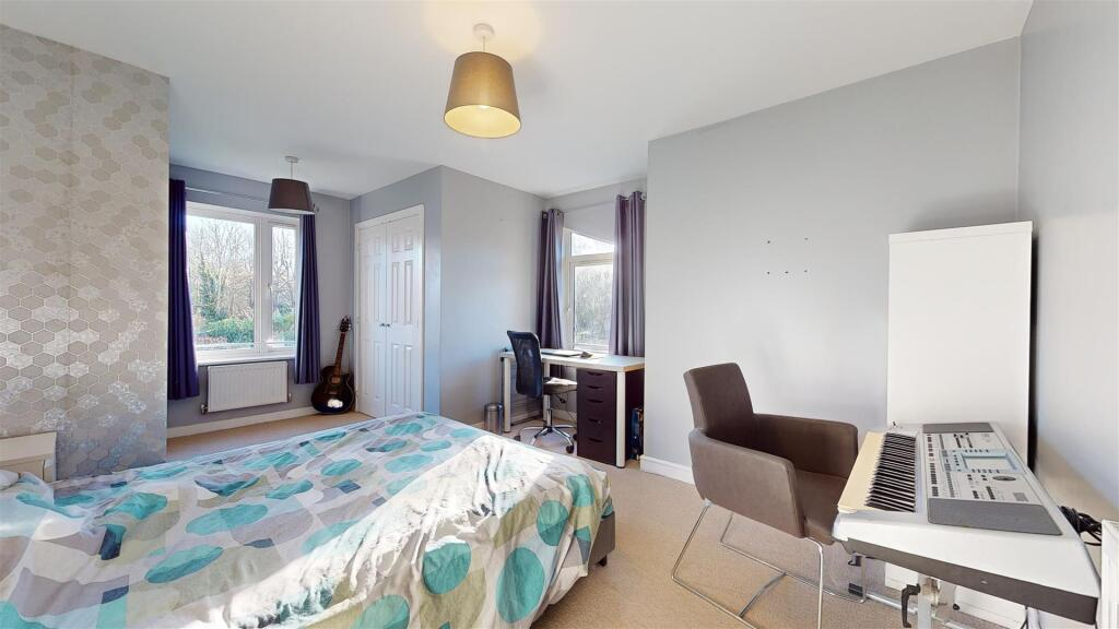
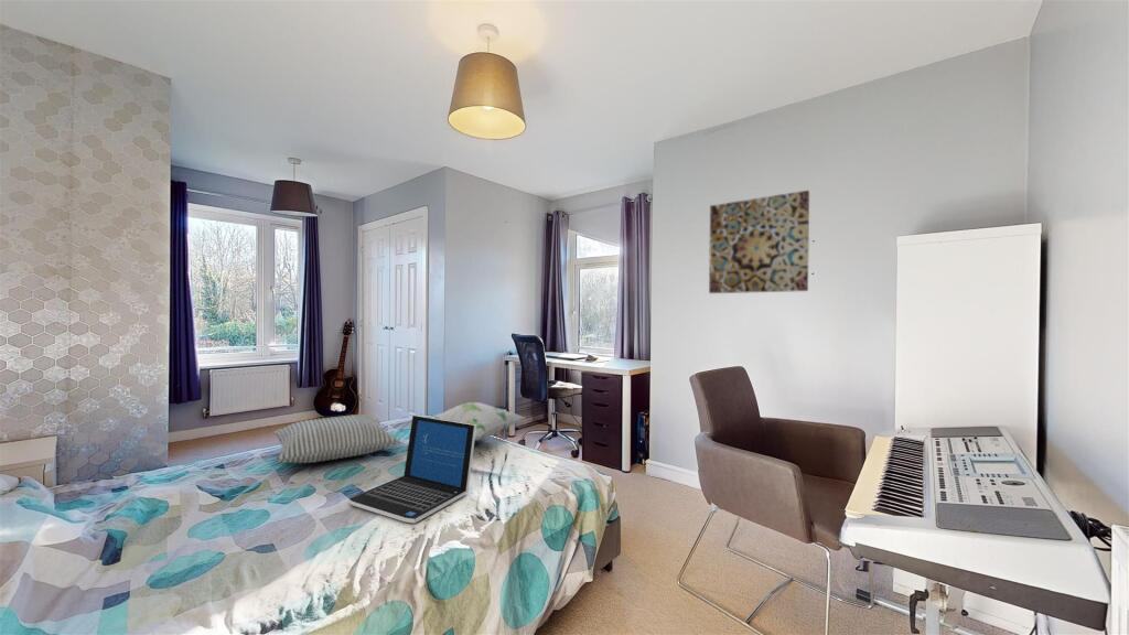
+ decorative pillow (471, 421)
+ laptop (413, 462)
+ wall art (755, 245)
+ pillow (335, 437)
